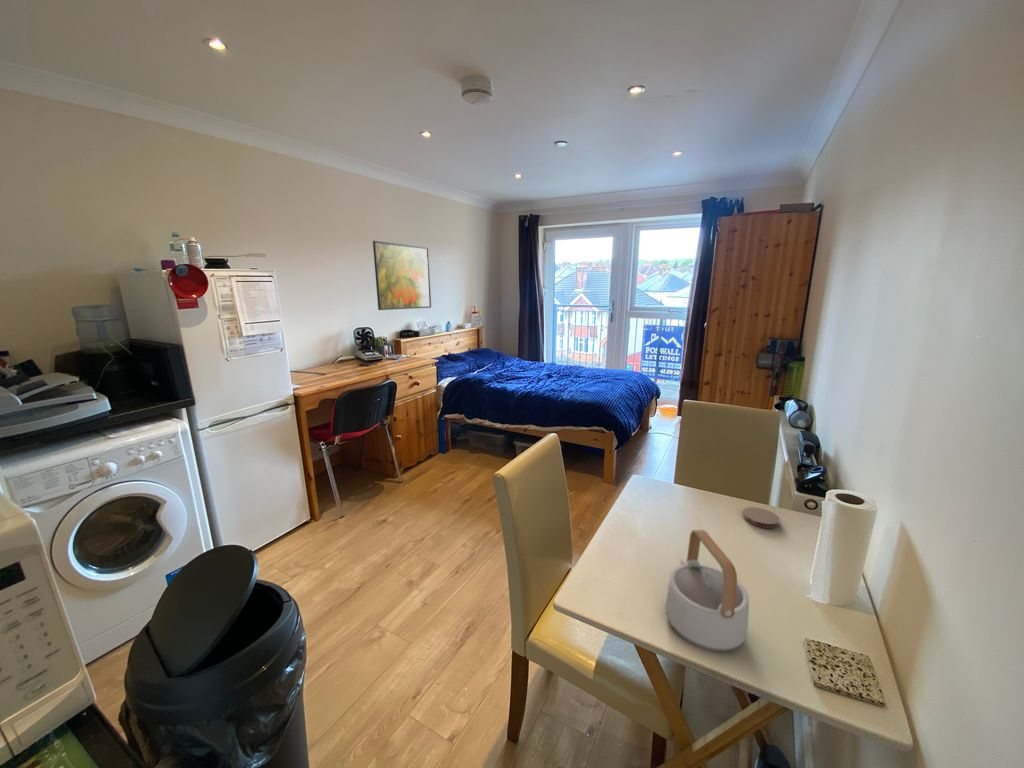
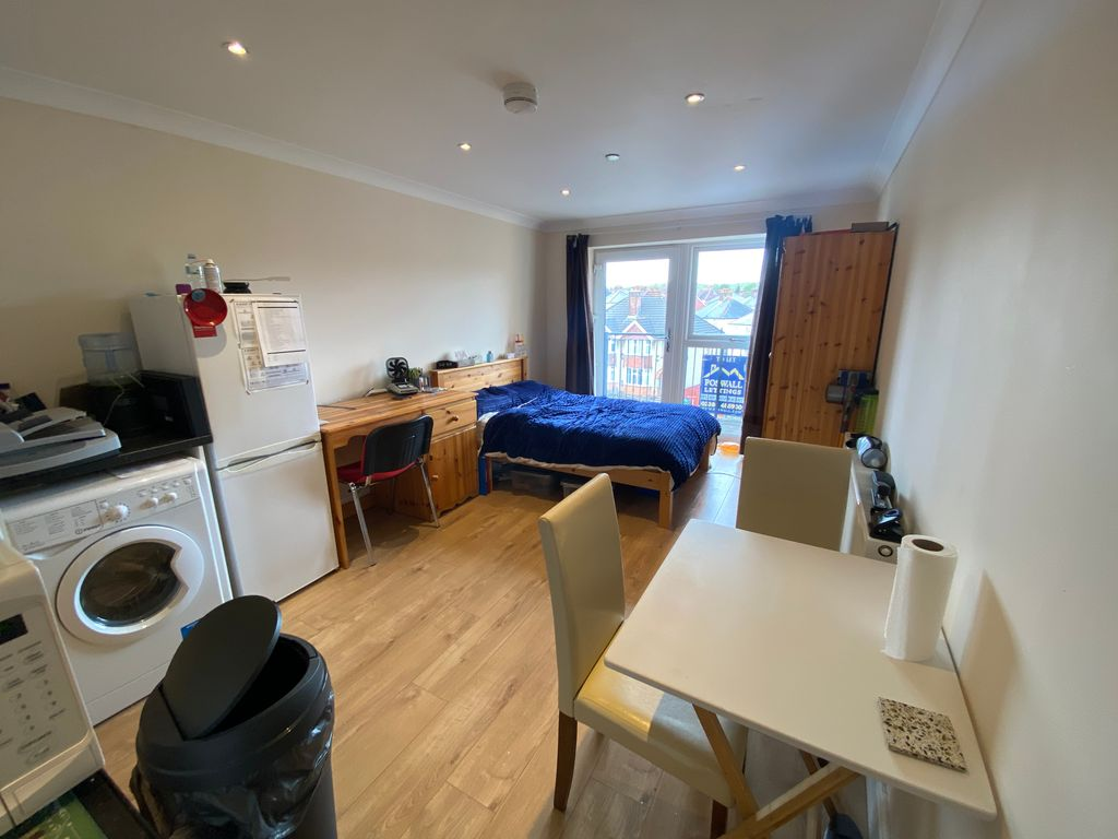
- coaster (760, 517)
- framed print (404, 277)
- teapot (704, 580)
